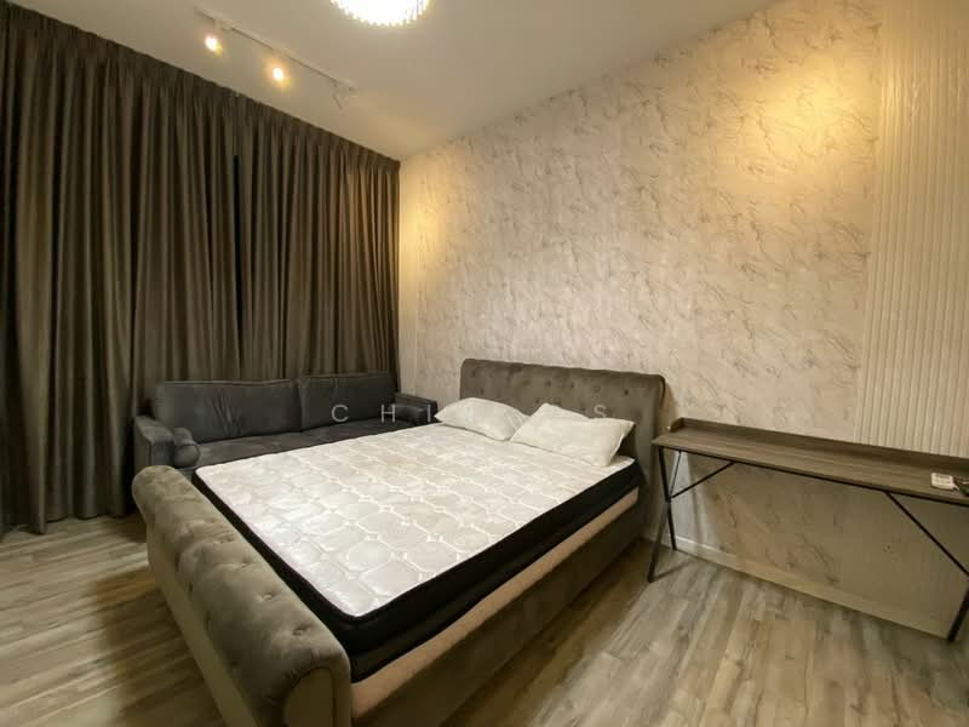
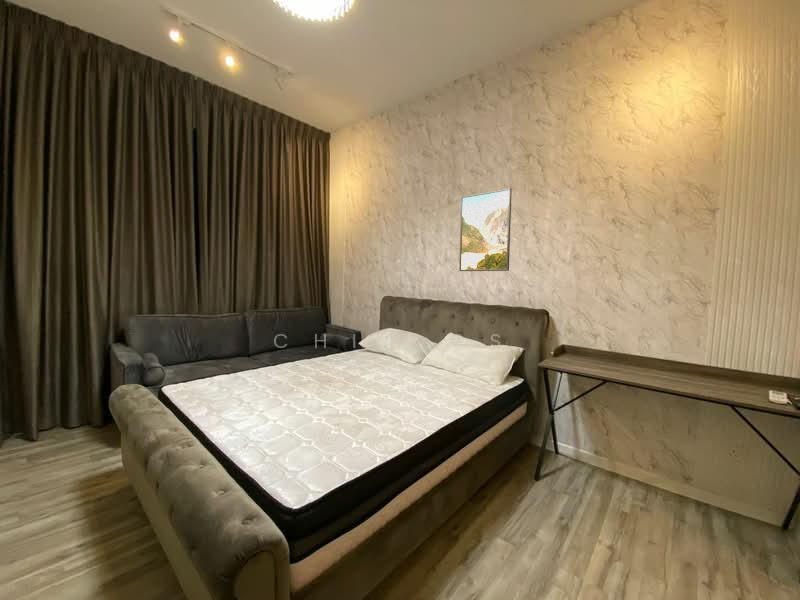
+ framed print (484, 232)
